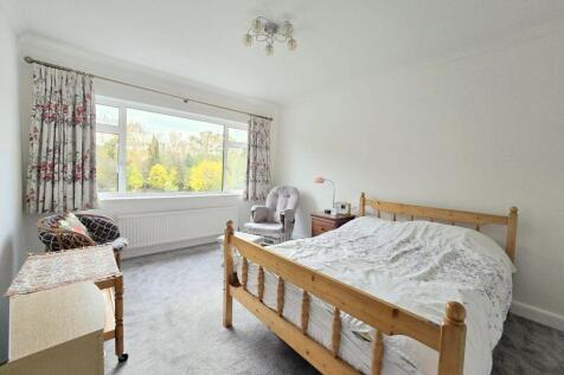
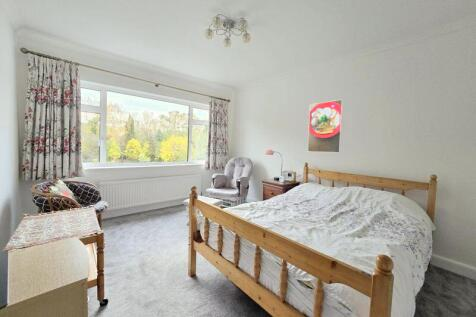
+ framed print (324, 127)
